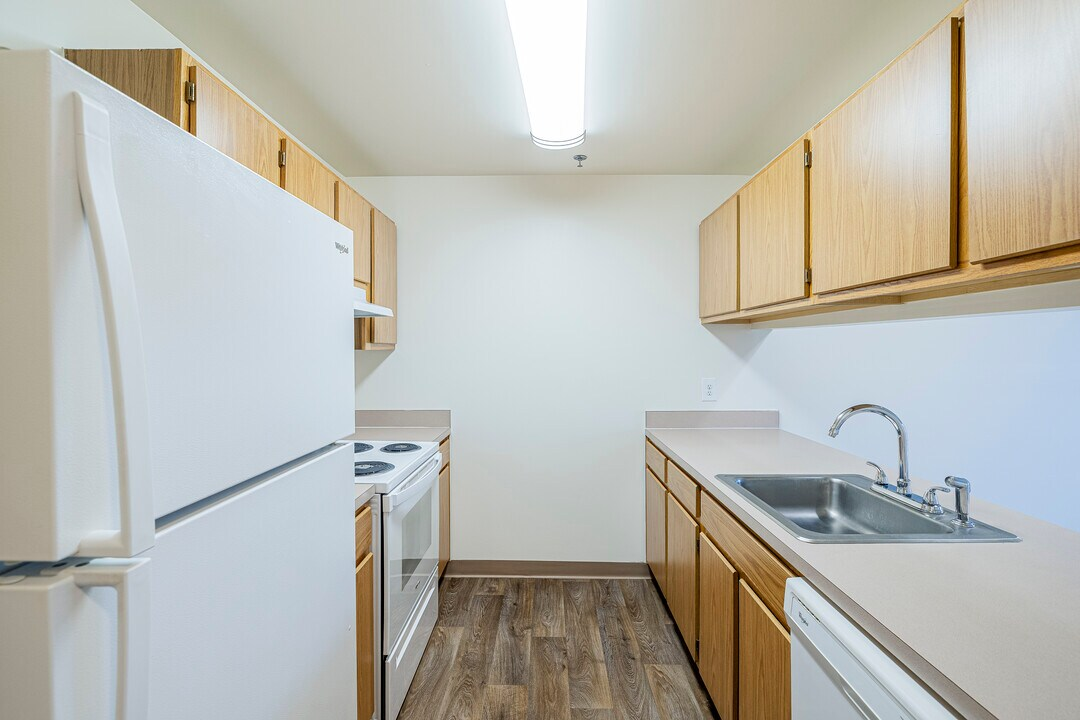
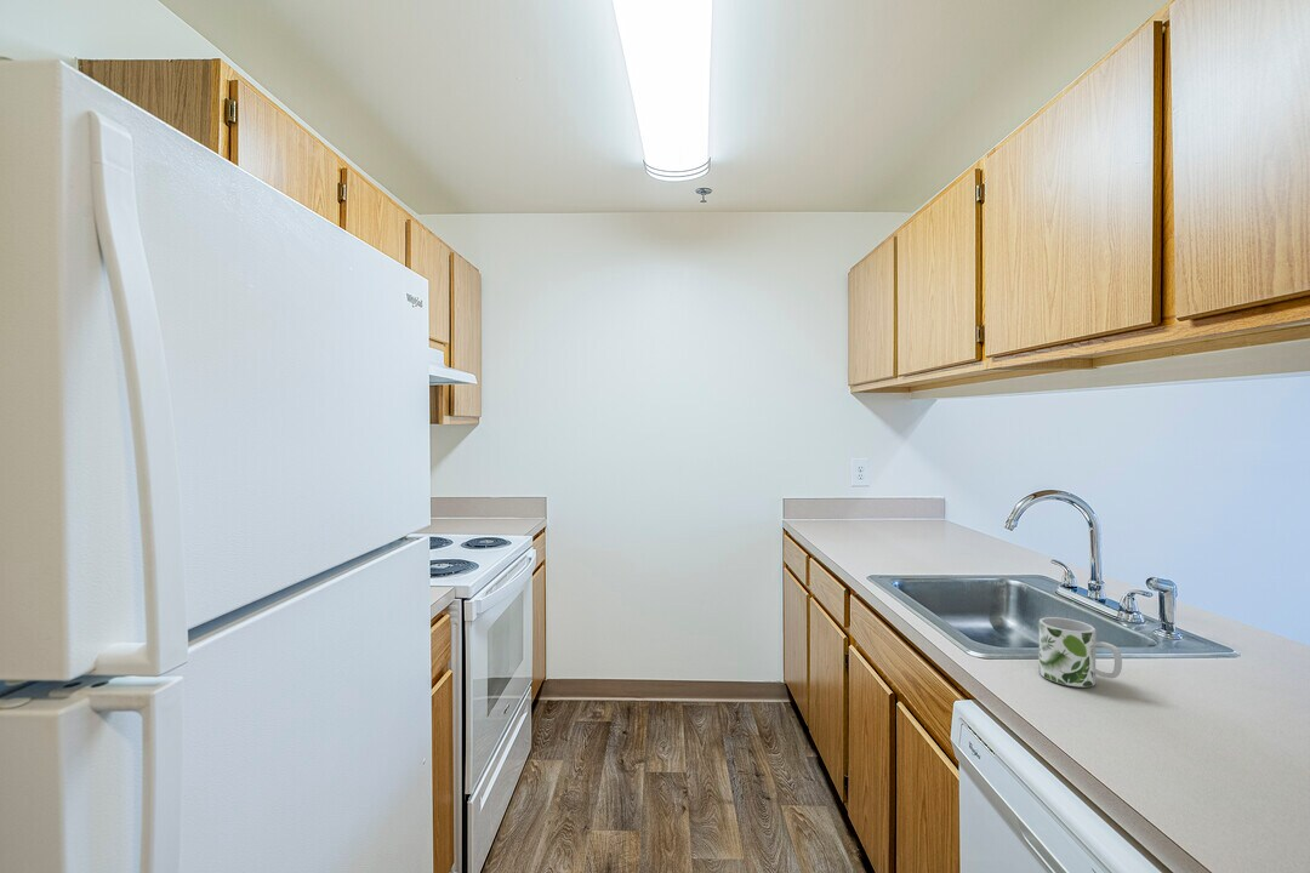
+ mug (1078, 654)
